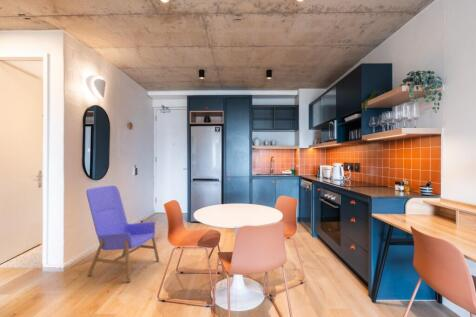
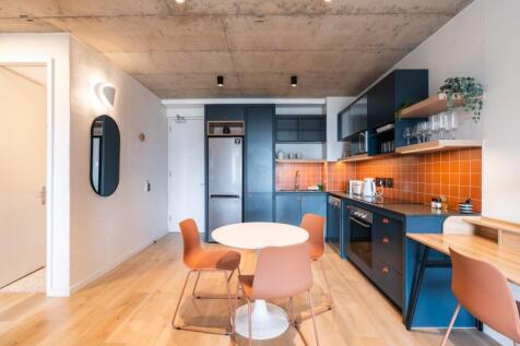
- armchair (120, 227)
